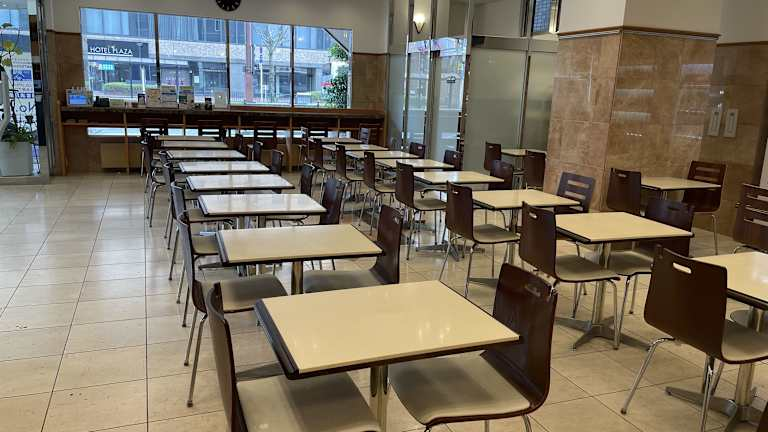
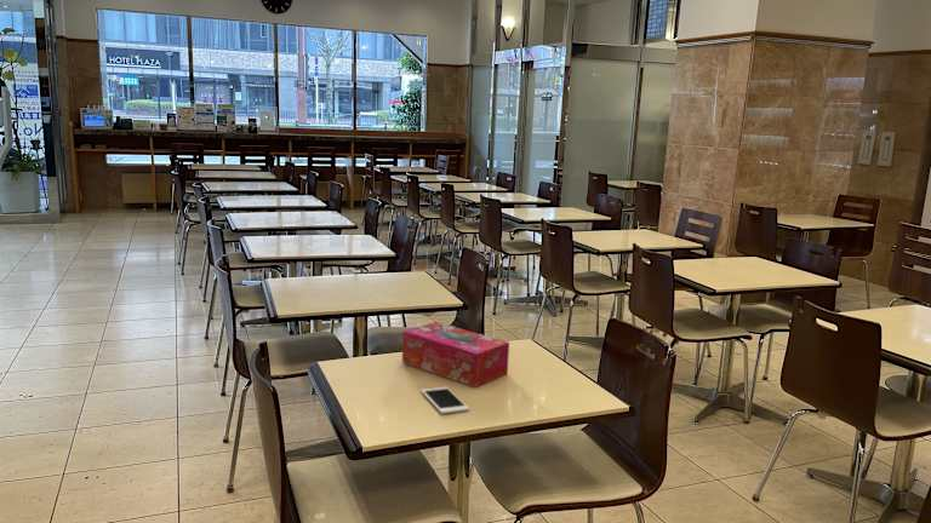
+ tissue box (455, 352)
+ cell phone (444, 400)
